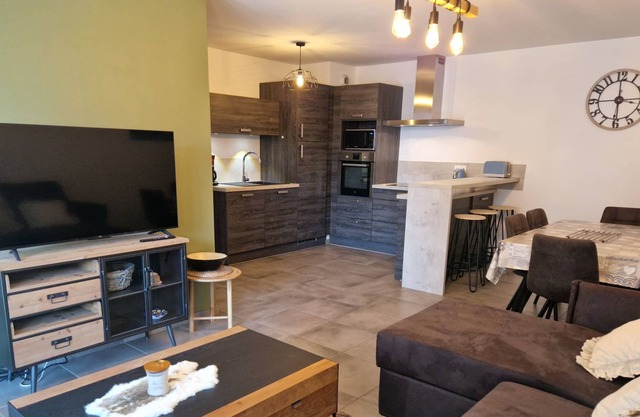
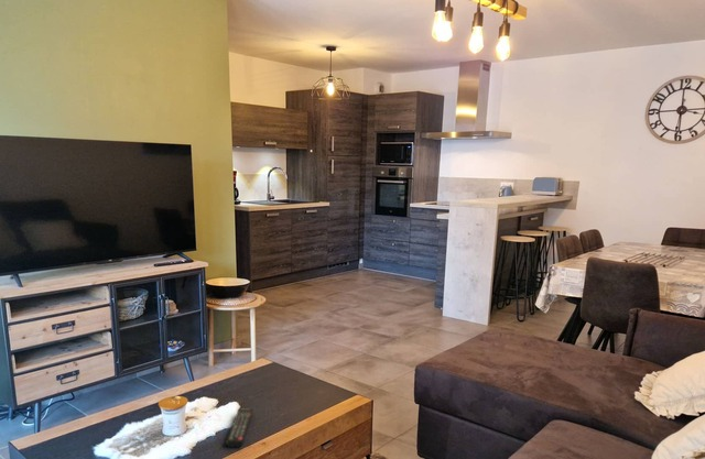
+ remote control (240, 426)
